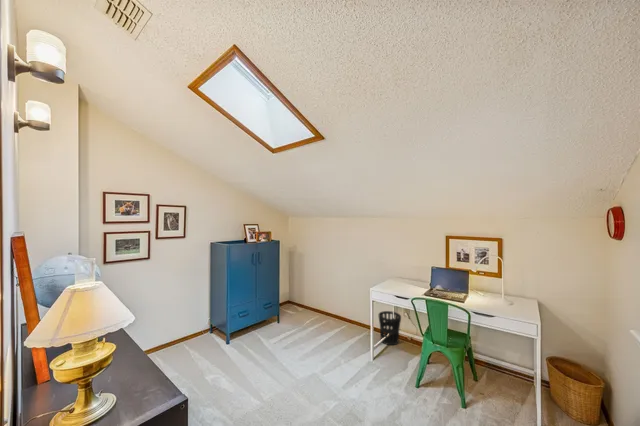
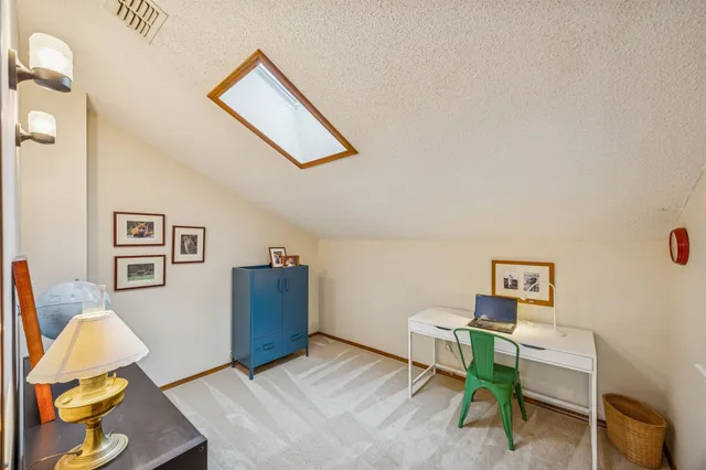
- wastebasket (389, 328)
